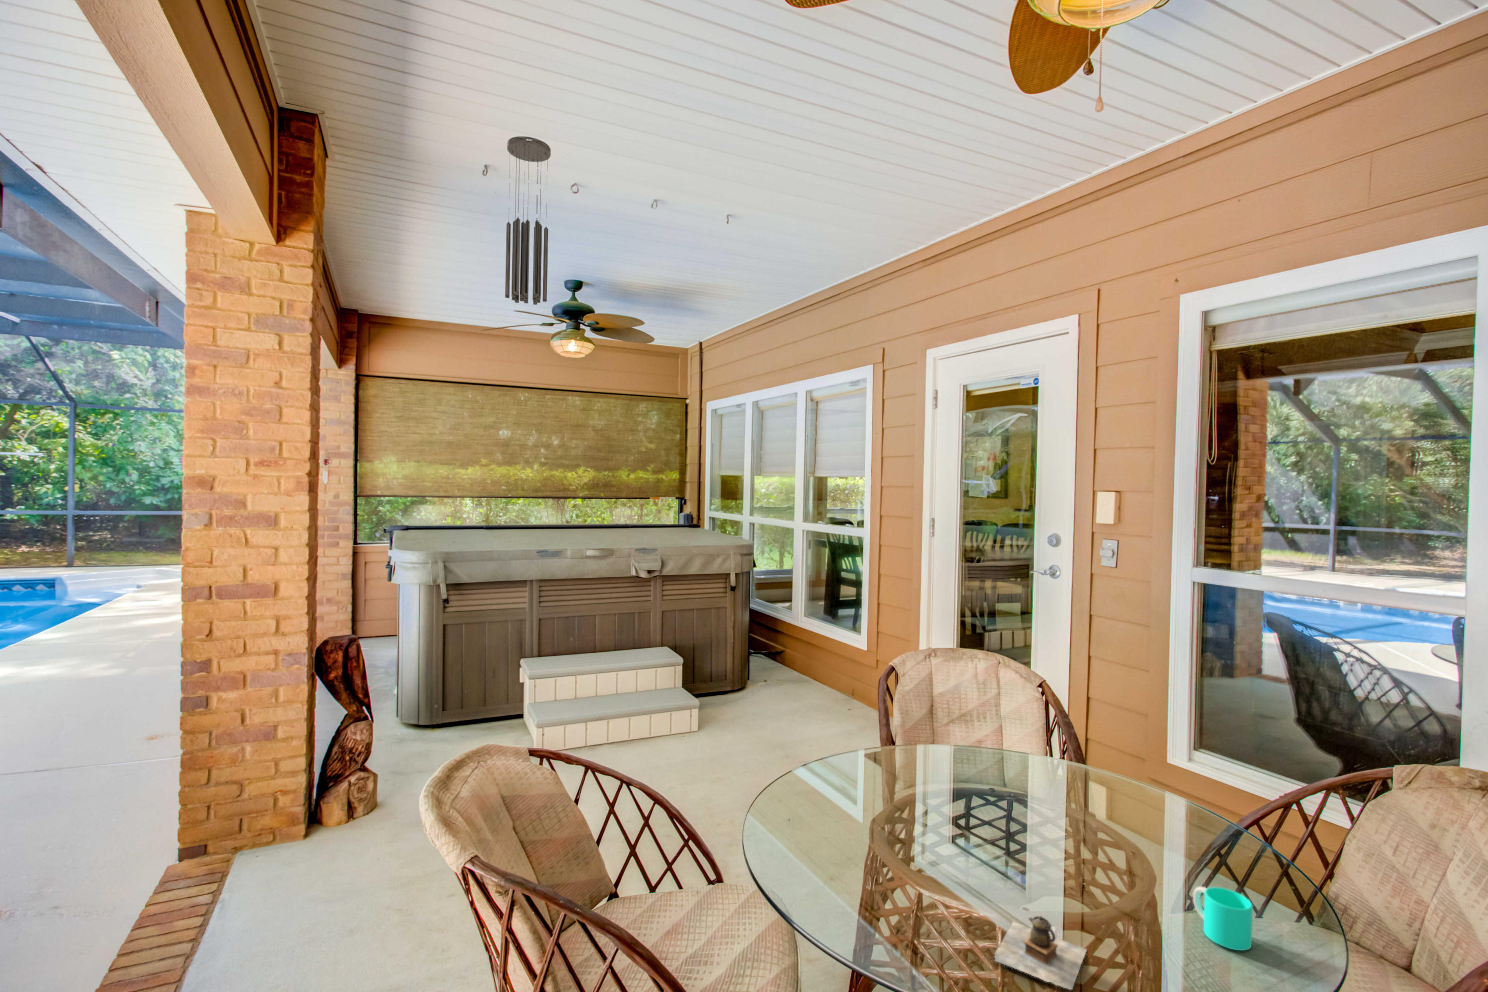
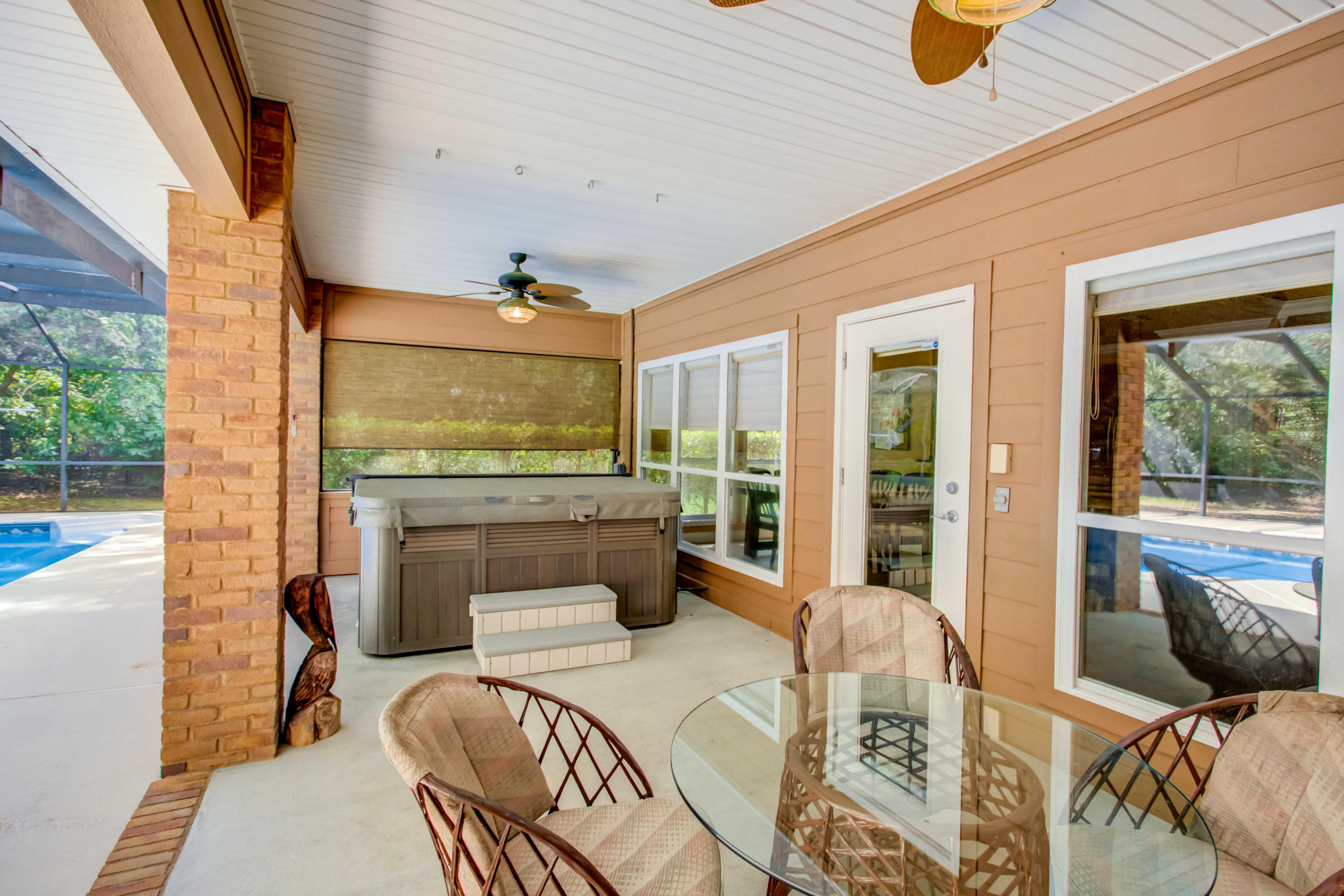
- teapot (1041, 934)
- wind chime (527, 223)
- cup (1220, 913)
